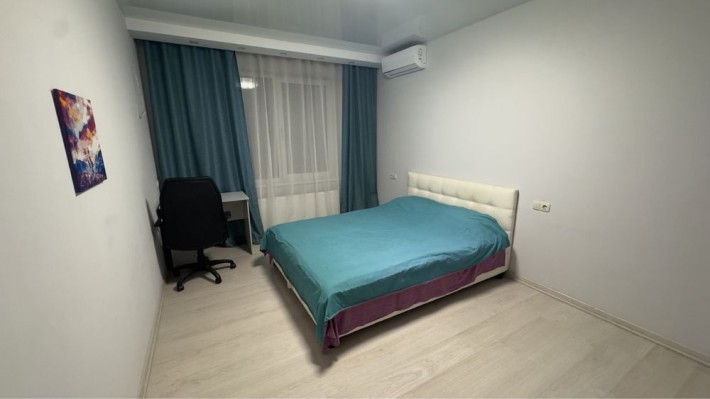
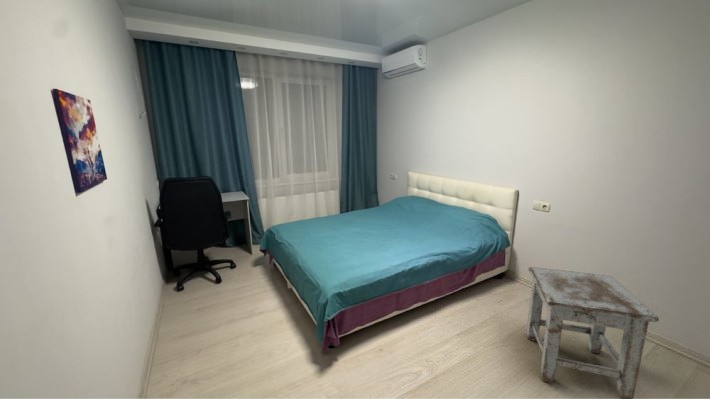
+ stool (576, 326)
